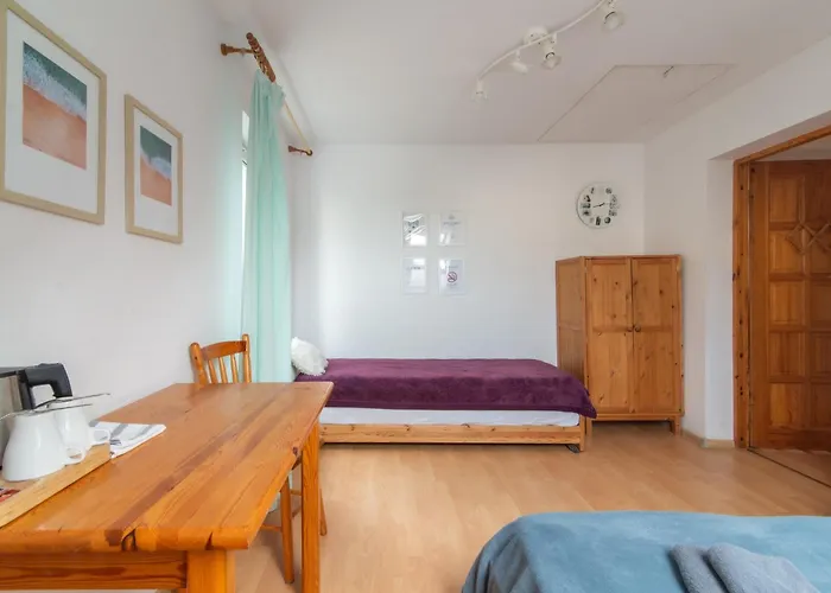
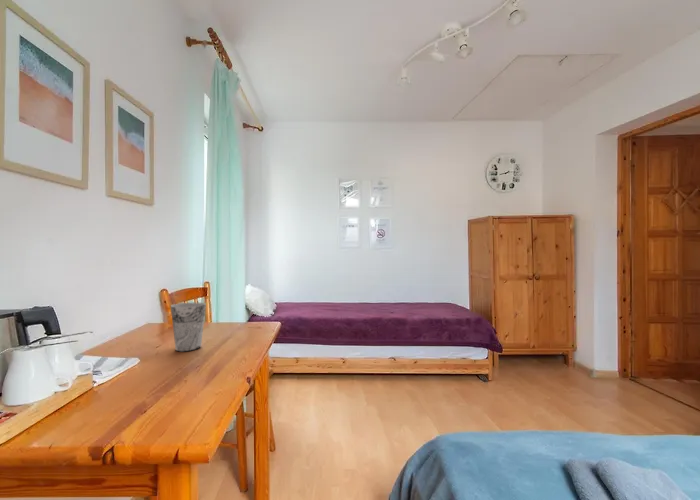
+ cup (188, 326)
